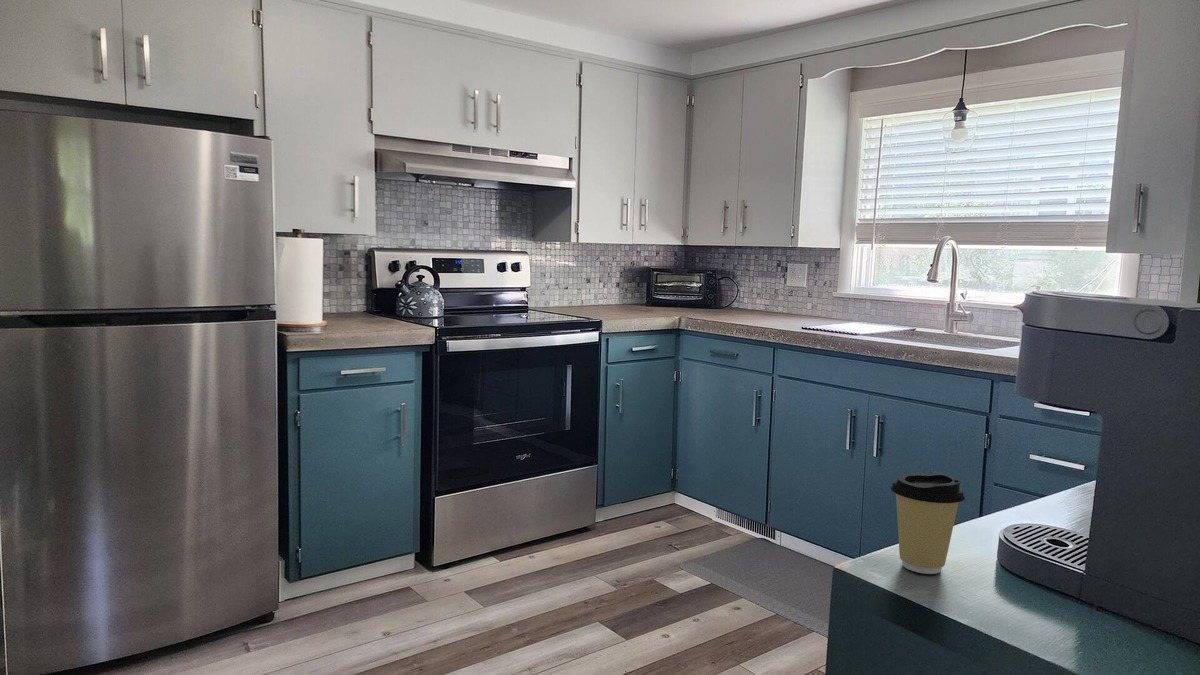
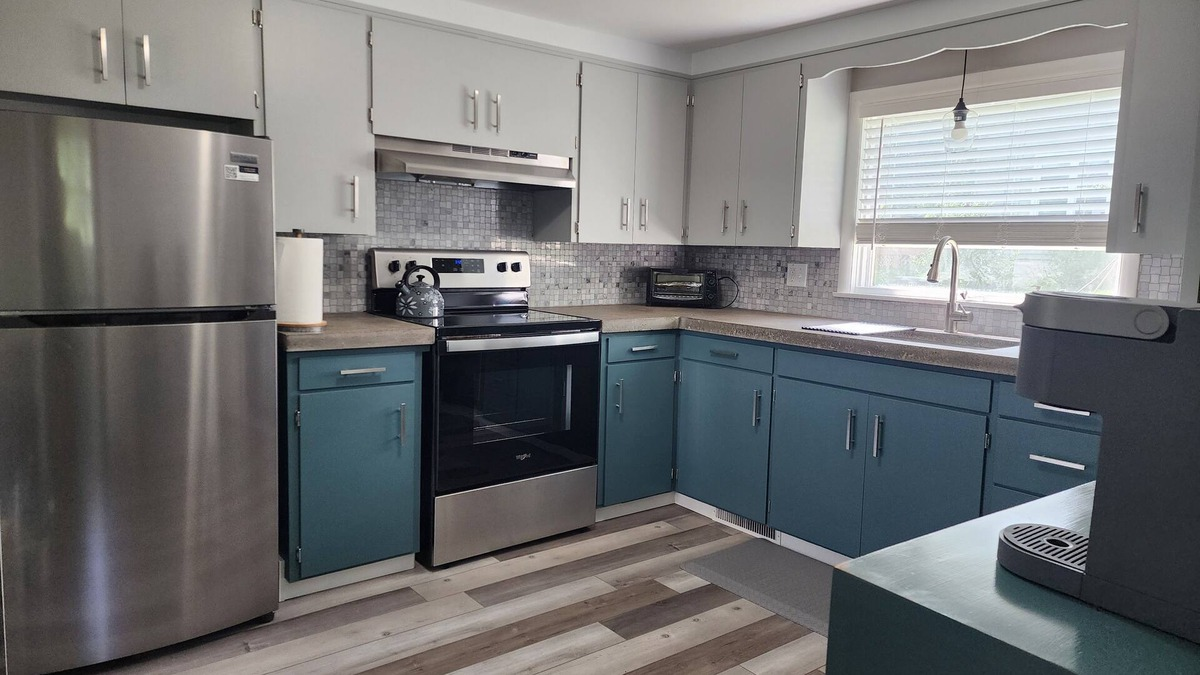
- coffee cup (925, 522)
